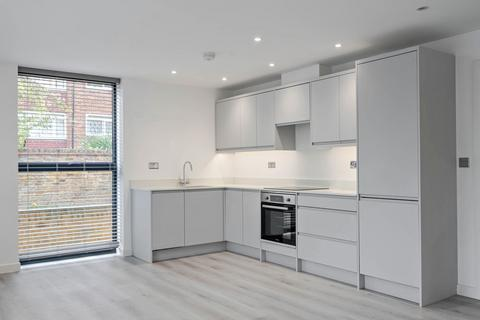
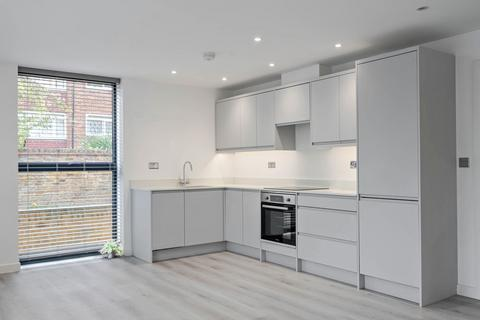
+ potted plant (111, 248)
